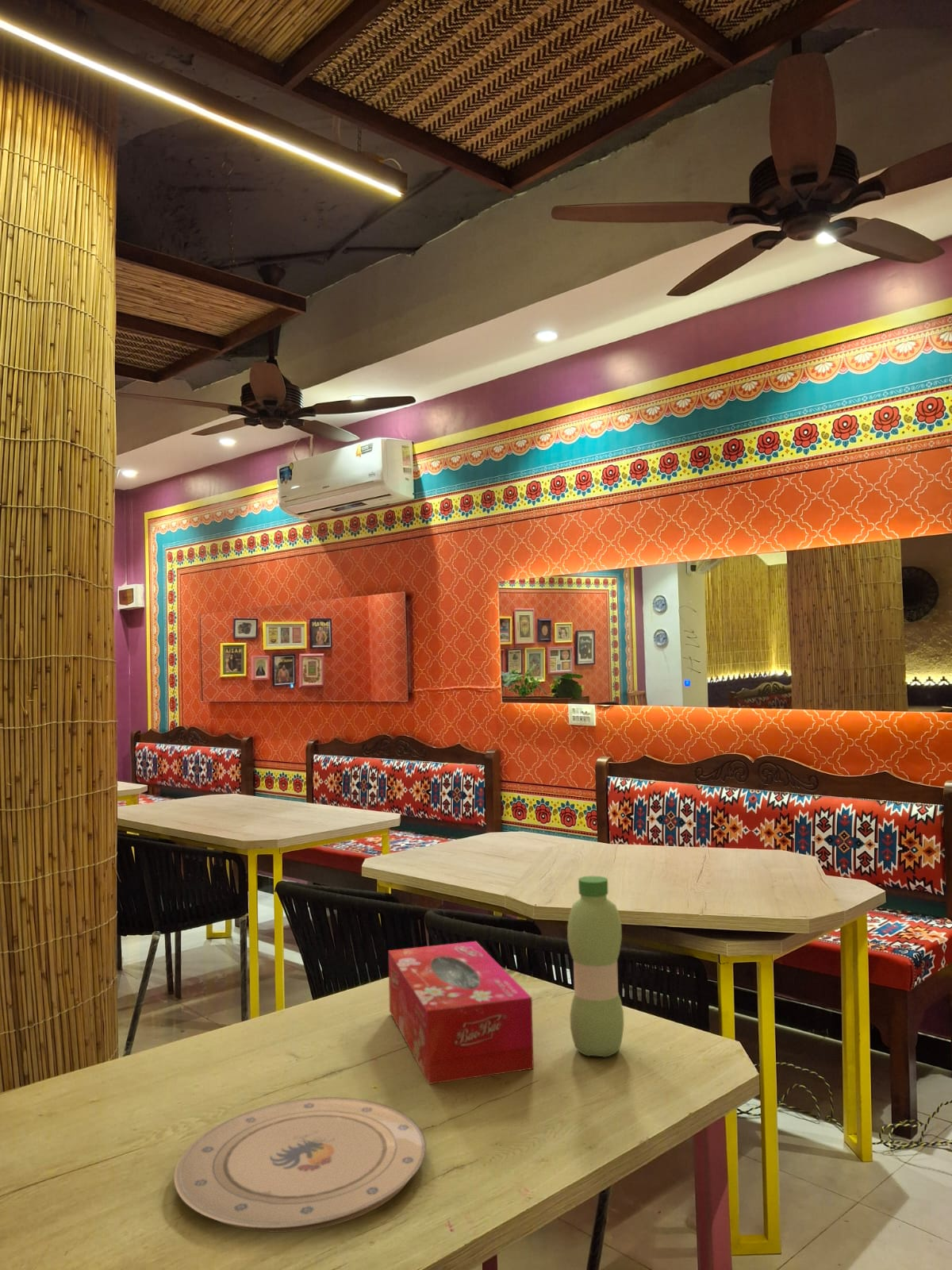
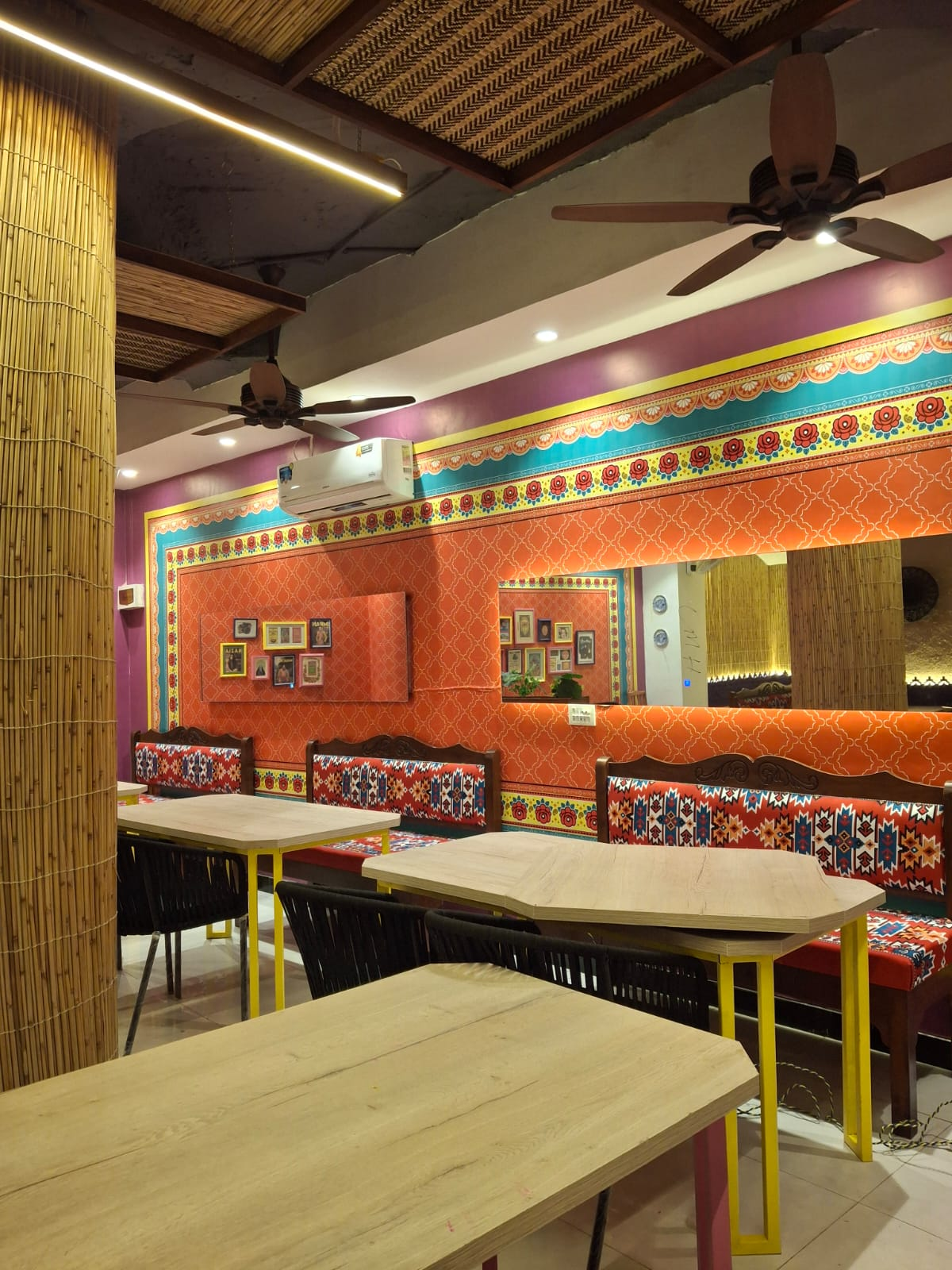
- plate (303, 1160)
- water bottle (595, 964)
- tissue box (455, 1004)
